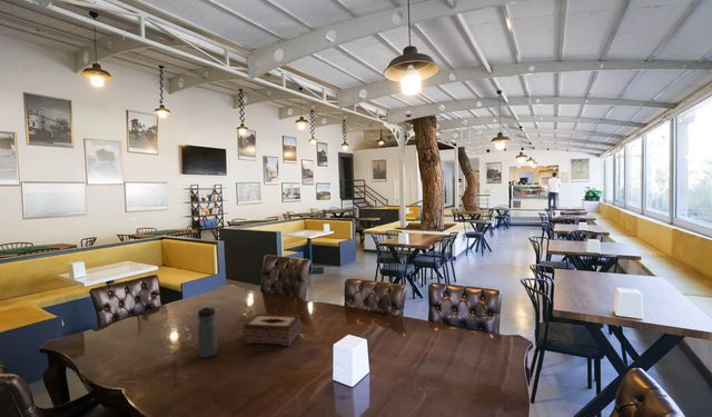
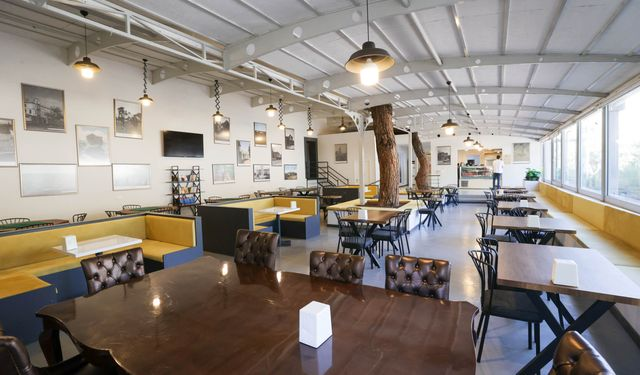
- water bottle (207, 329)
- tissue box (273, 328)
